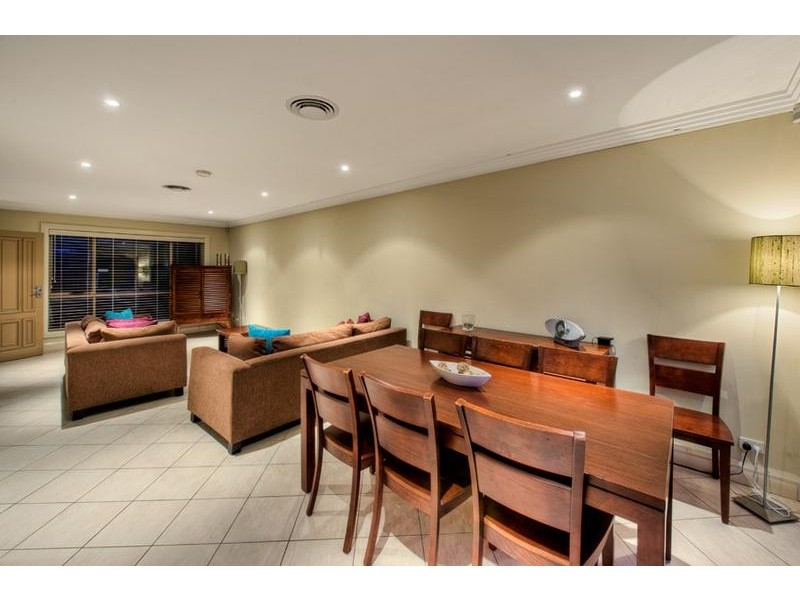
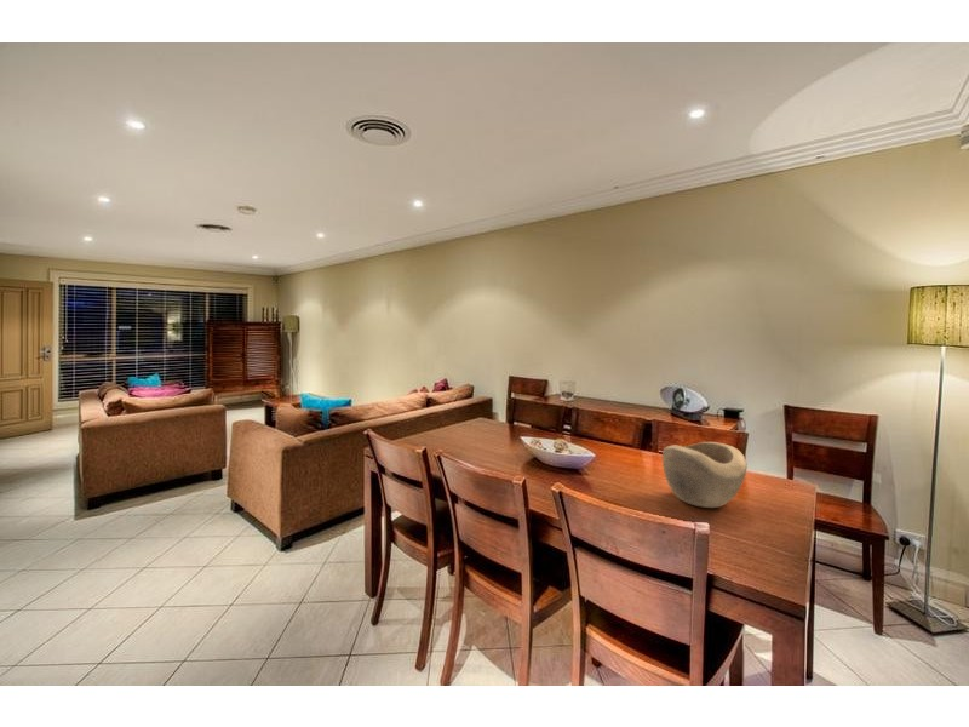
+ decorative bowl (701, 473)
